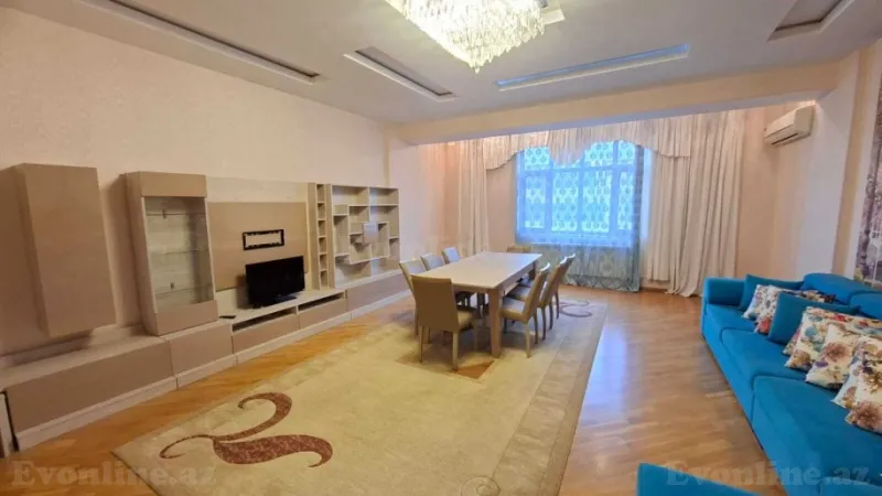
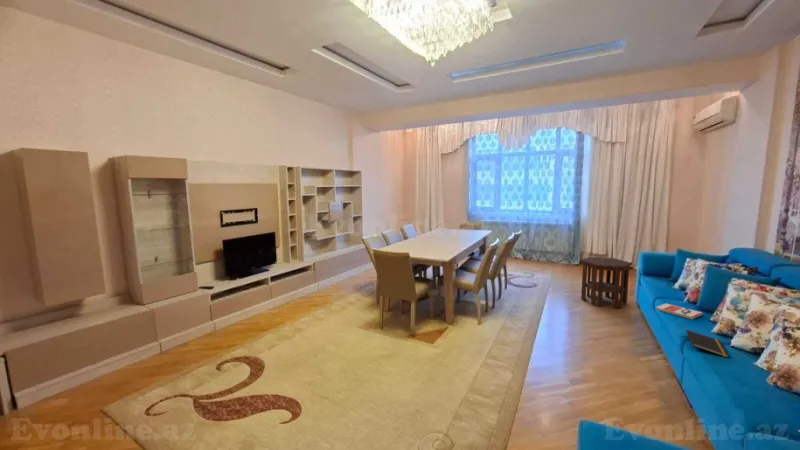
+ book (678, 311)
+ notepad (705, 342)
+ side table (604, 282)
